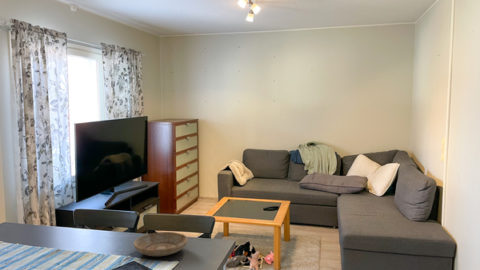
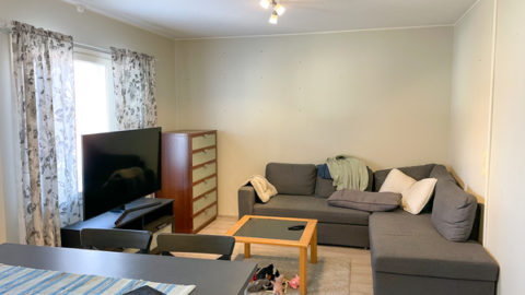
- ceramic bowl (161, 245)
